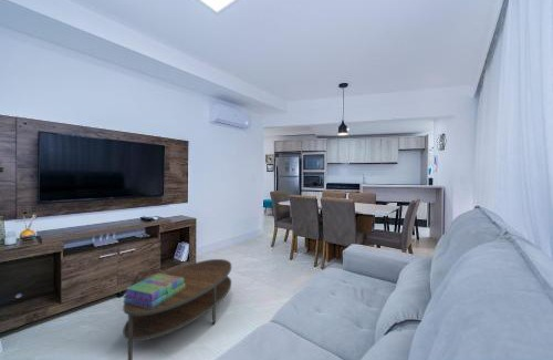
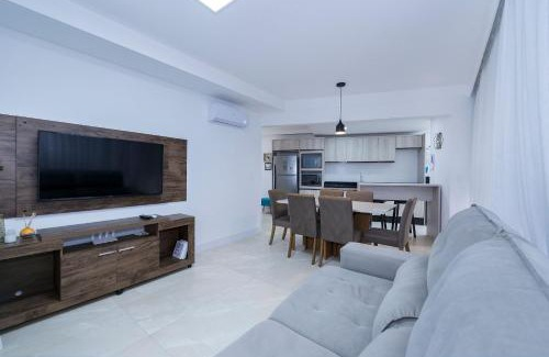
- stack of books (156, 288)
- coffee table (187, 298)
